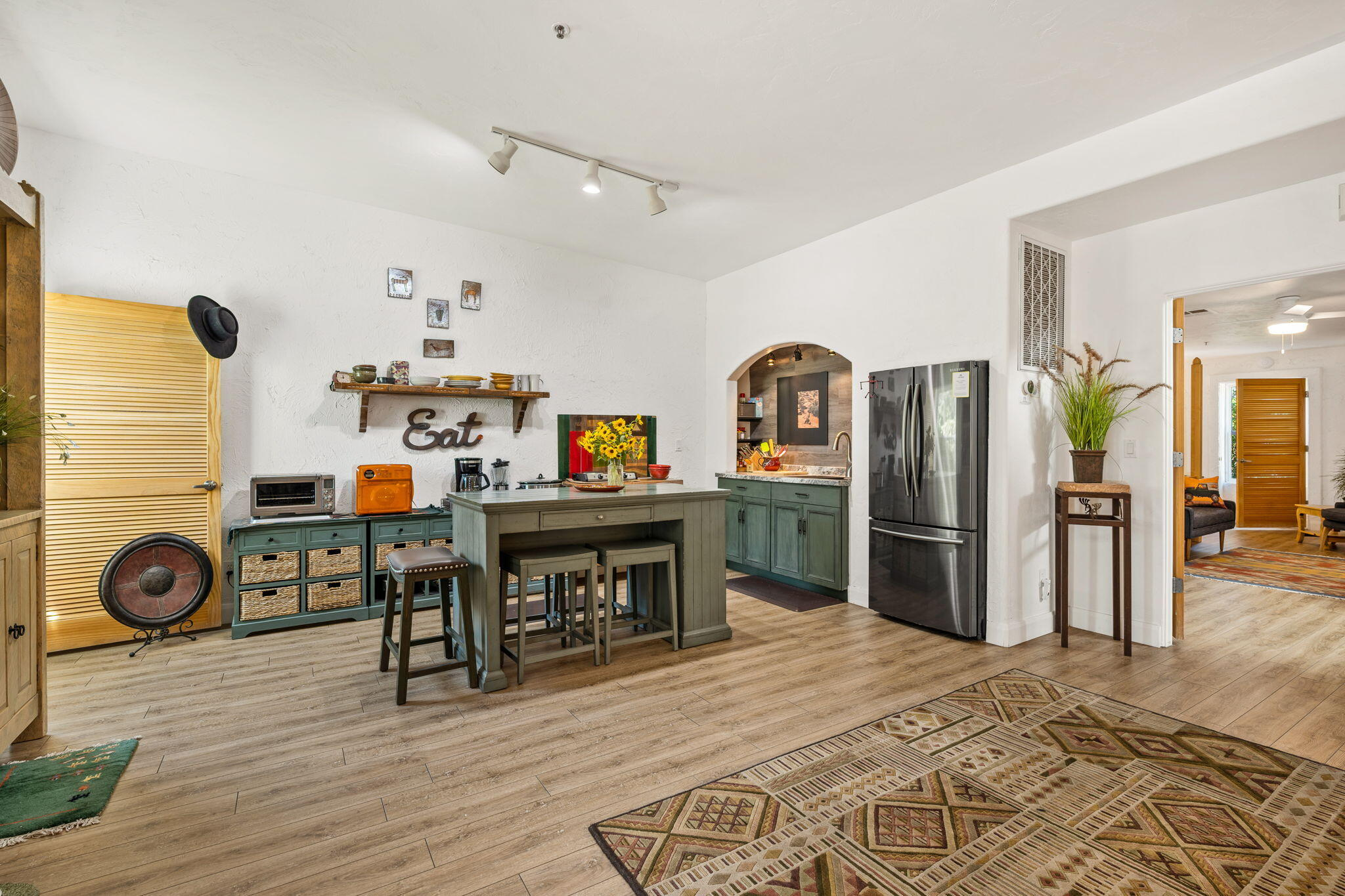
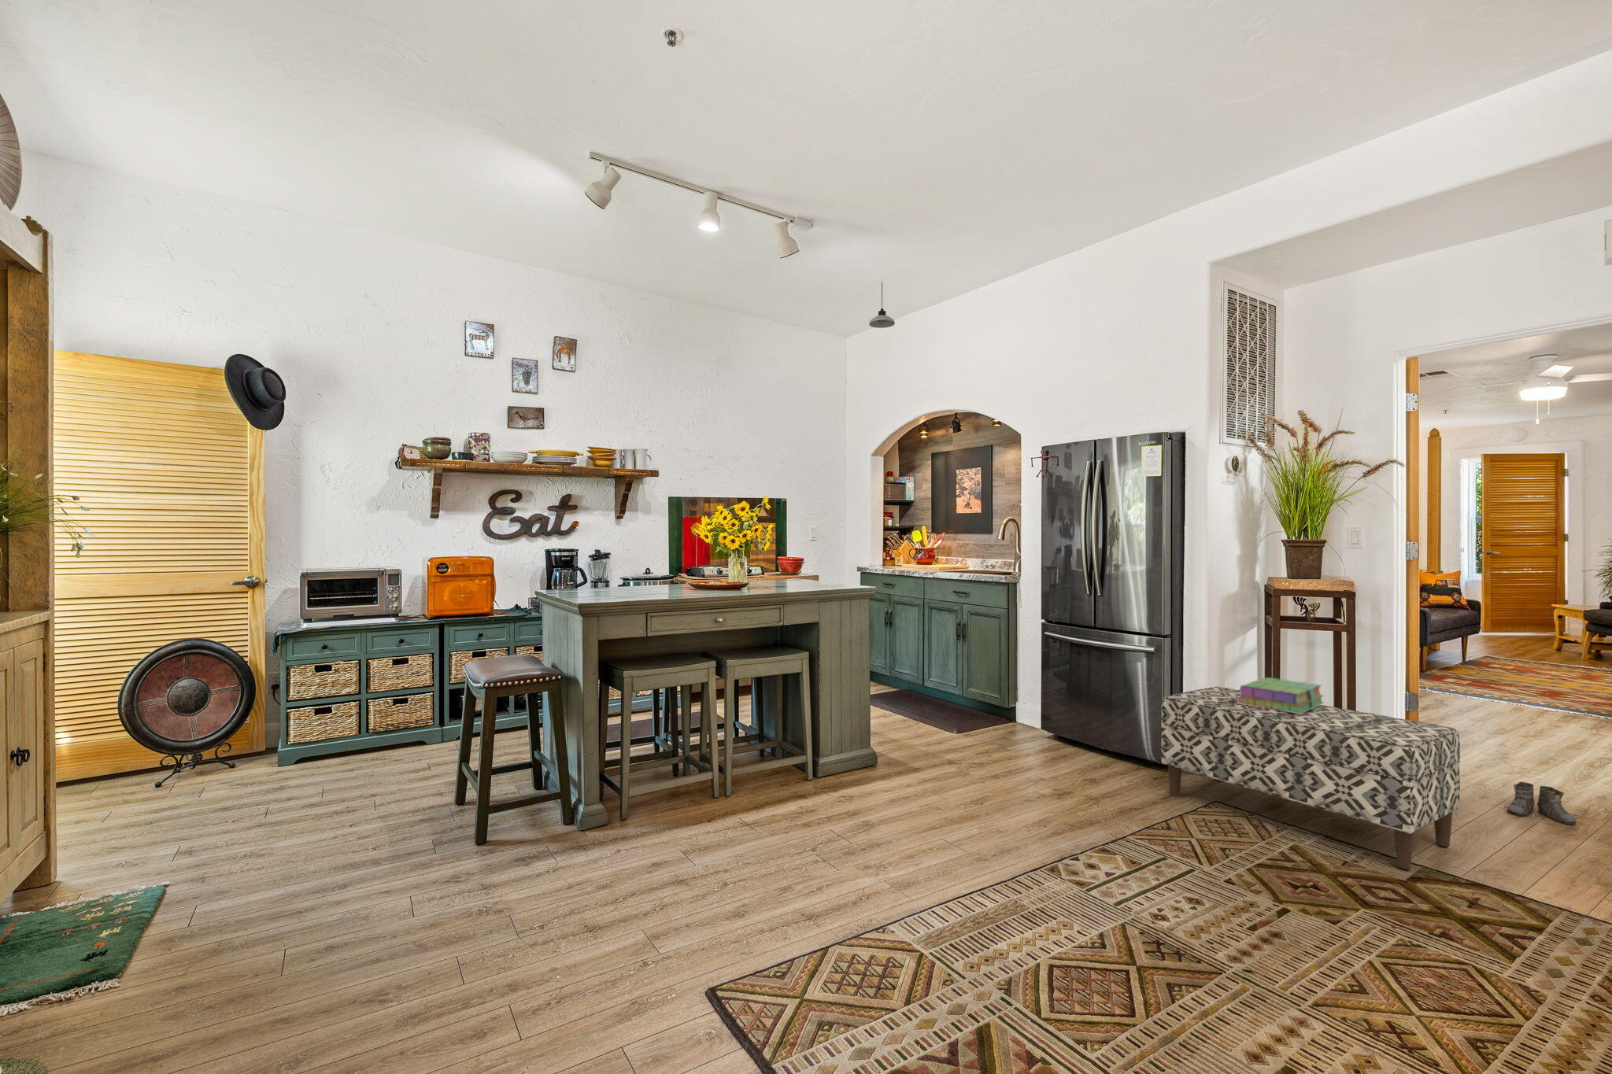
+ boots (1538, 801)
+ bench (1297, 764)
+ stack of books (1281, 693)
+ pendant light (882, 303)
